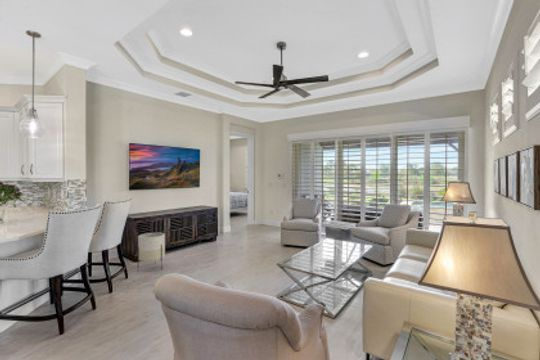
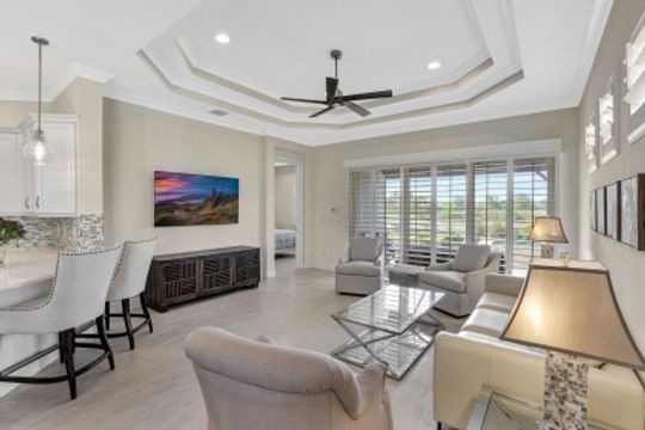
- planter (151, 251)
